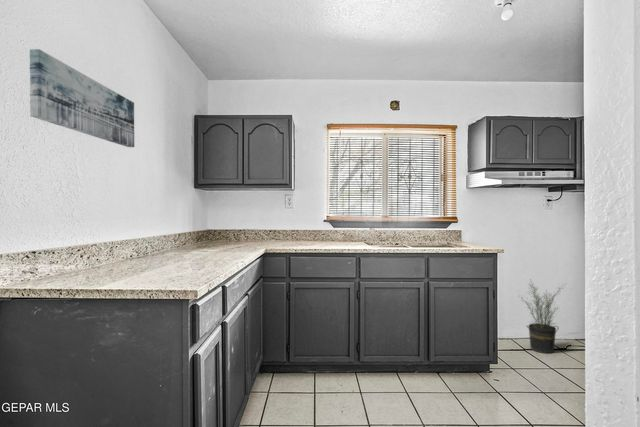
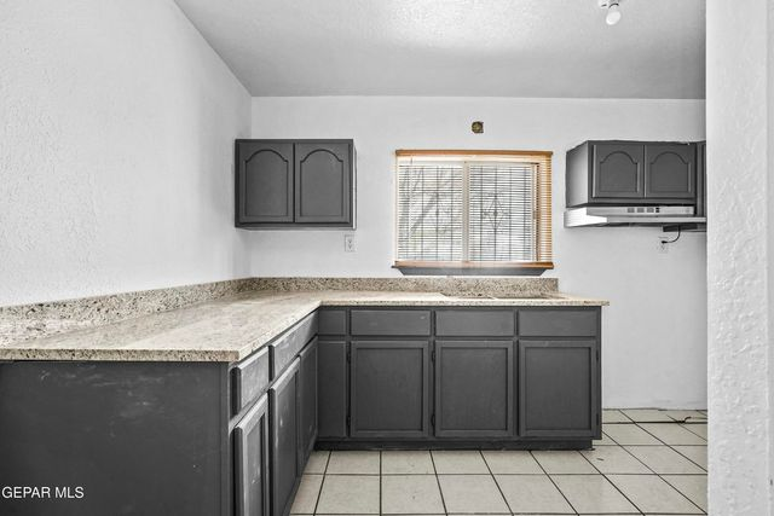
- potted plant (540, 315)
- wall art (92, 108)
